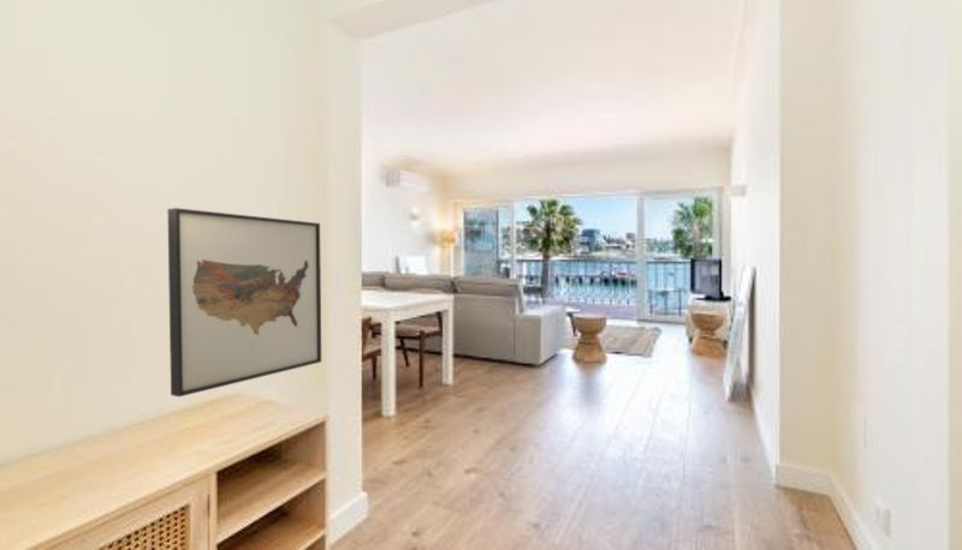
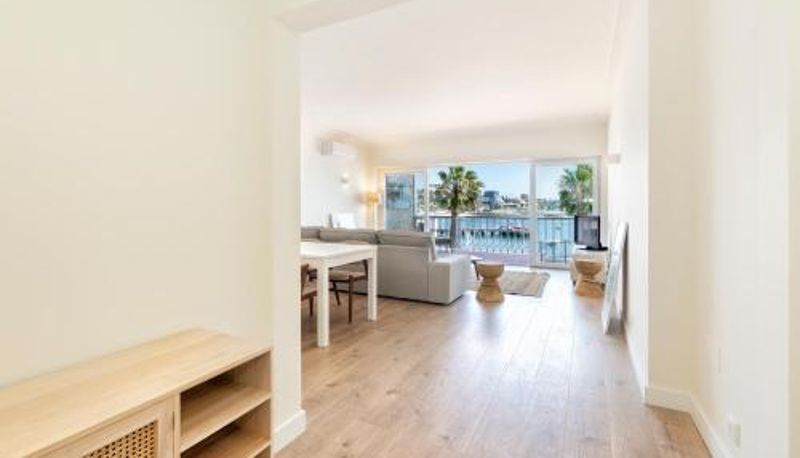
- wall art (256, 297)
